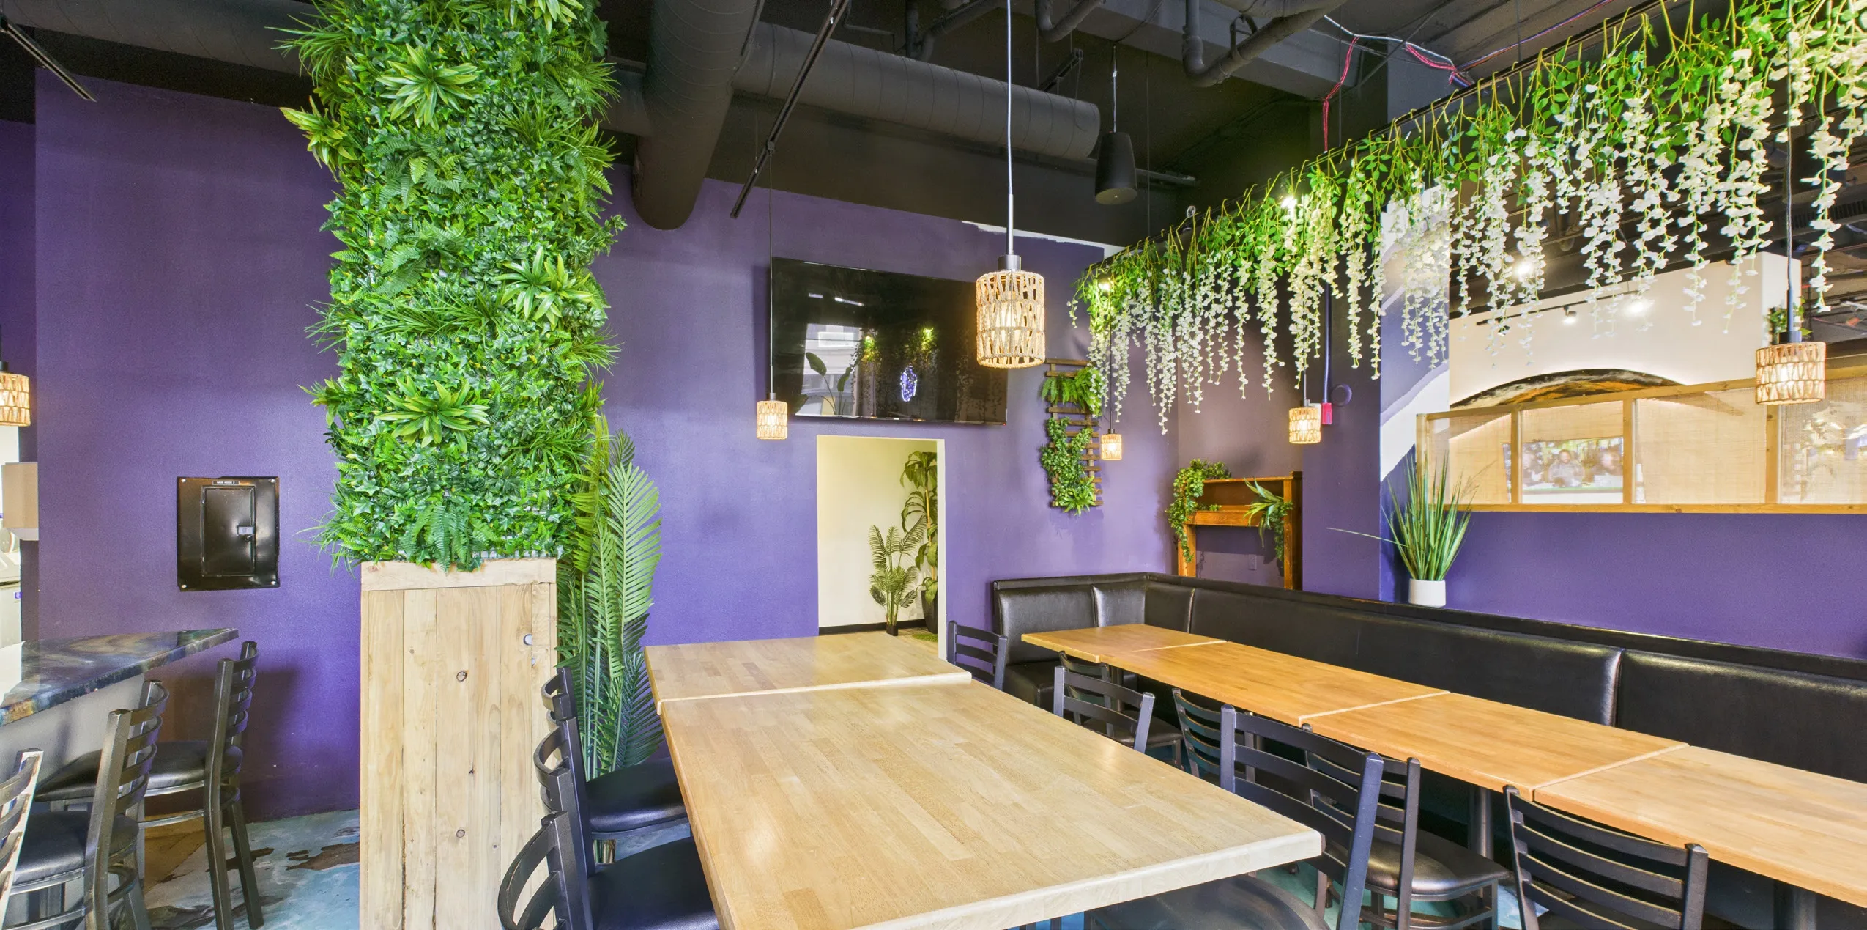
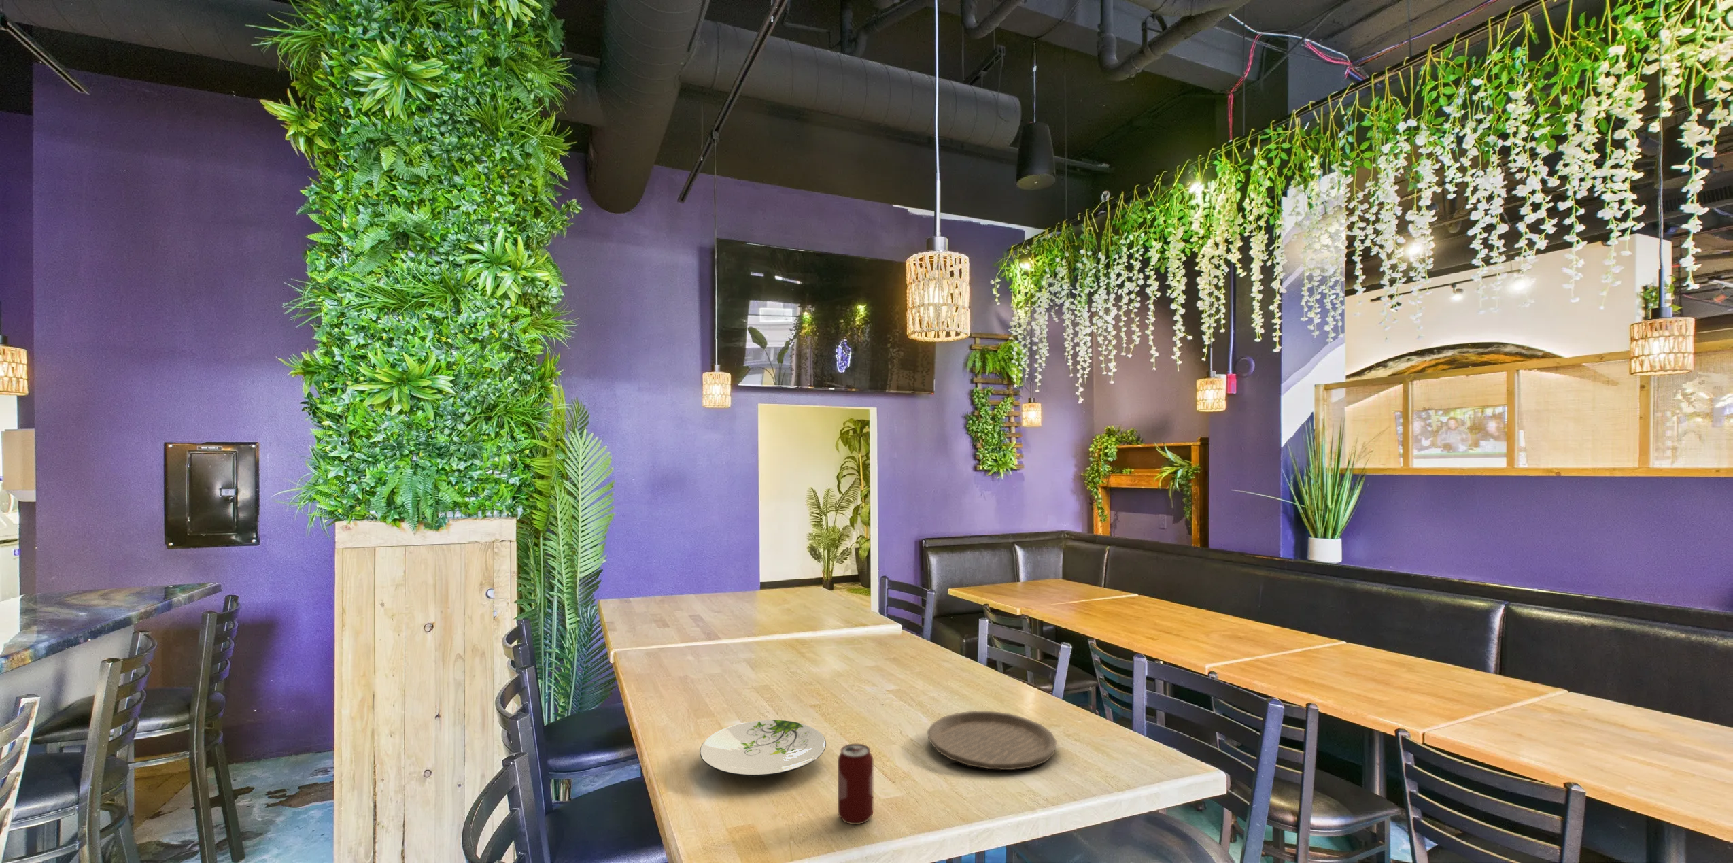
+ plate (990, 740)
+ beverage can (855, 781)
+ plate (764, 753)
